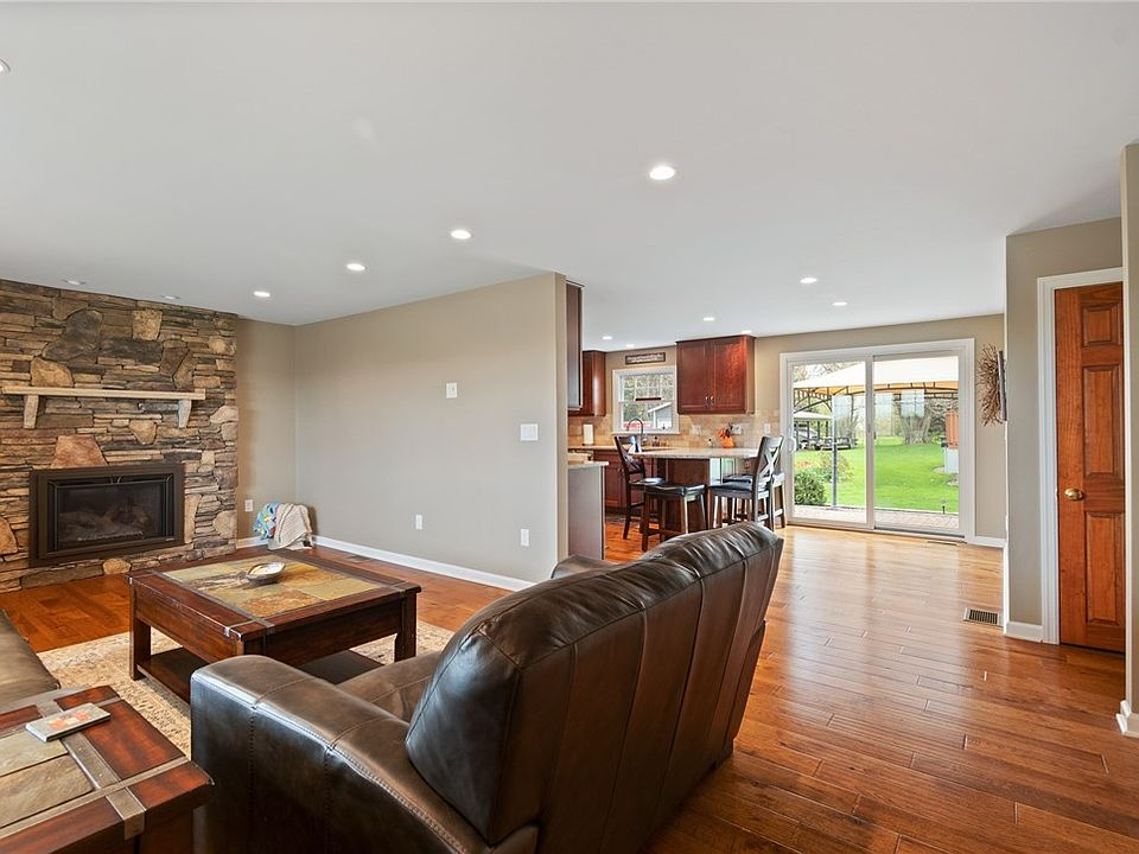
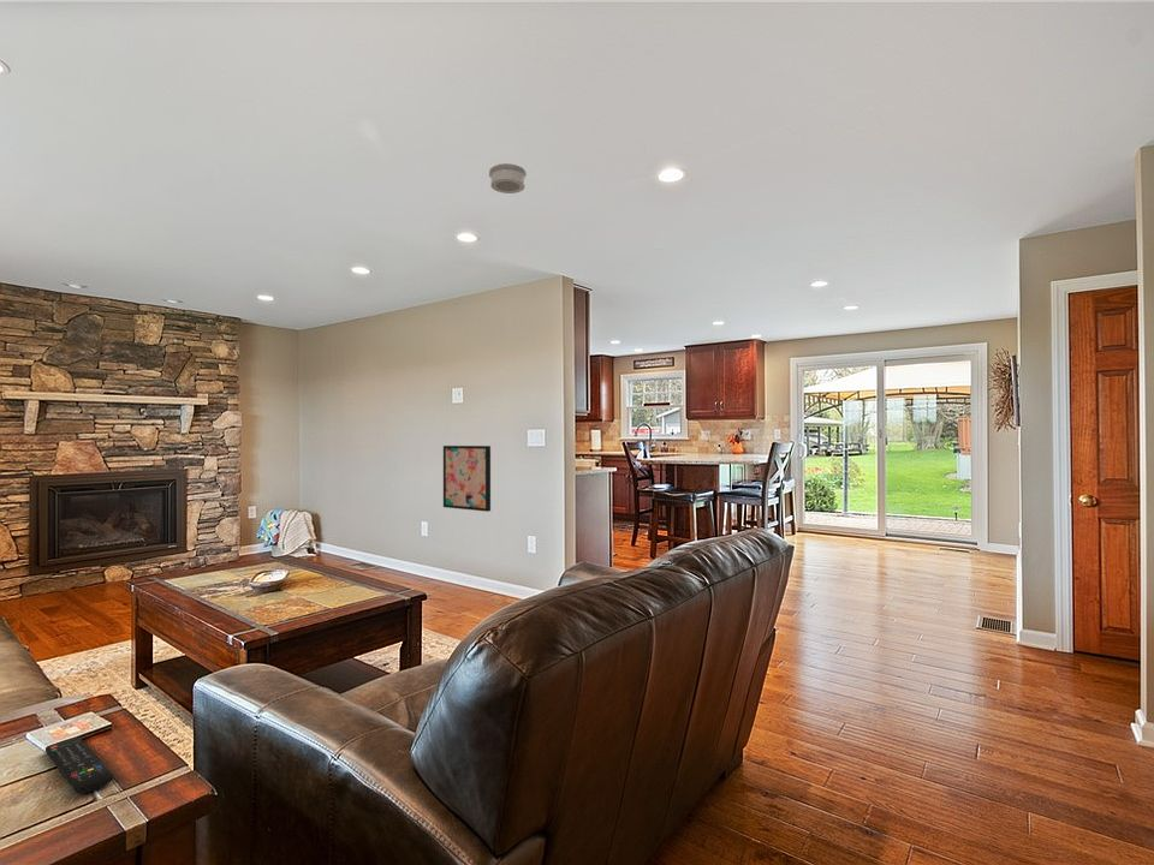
+ wall art (465, 477)
+ smoke detector (507, 177)
+ remote control (77, 763)
